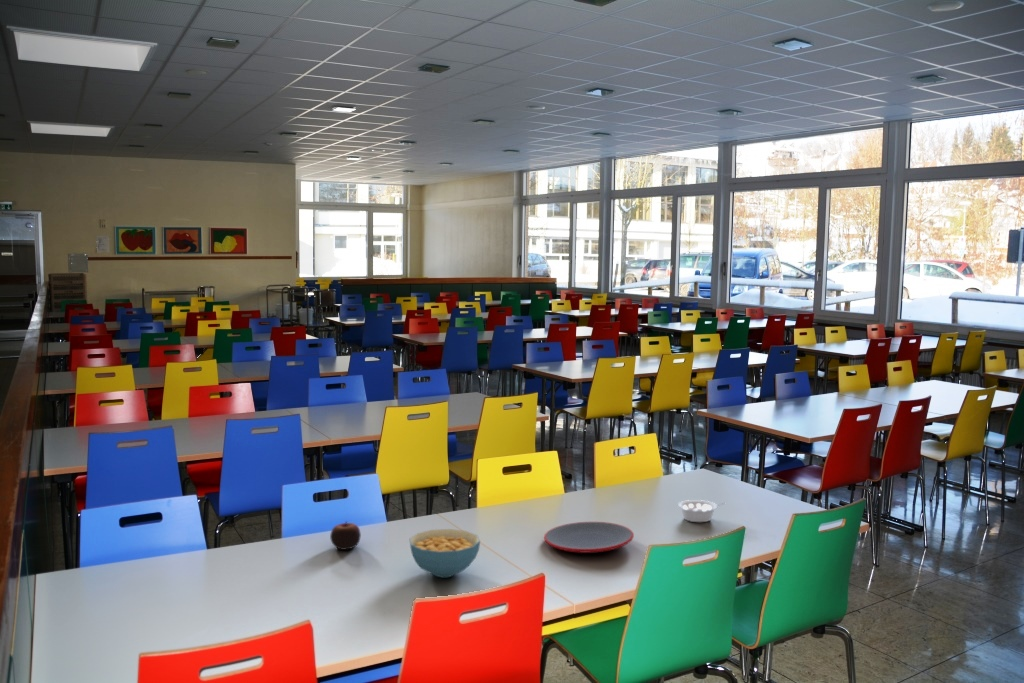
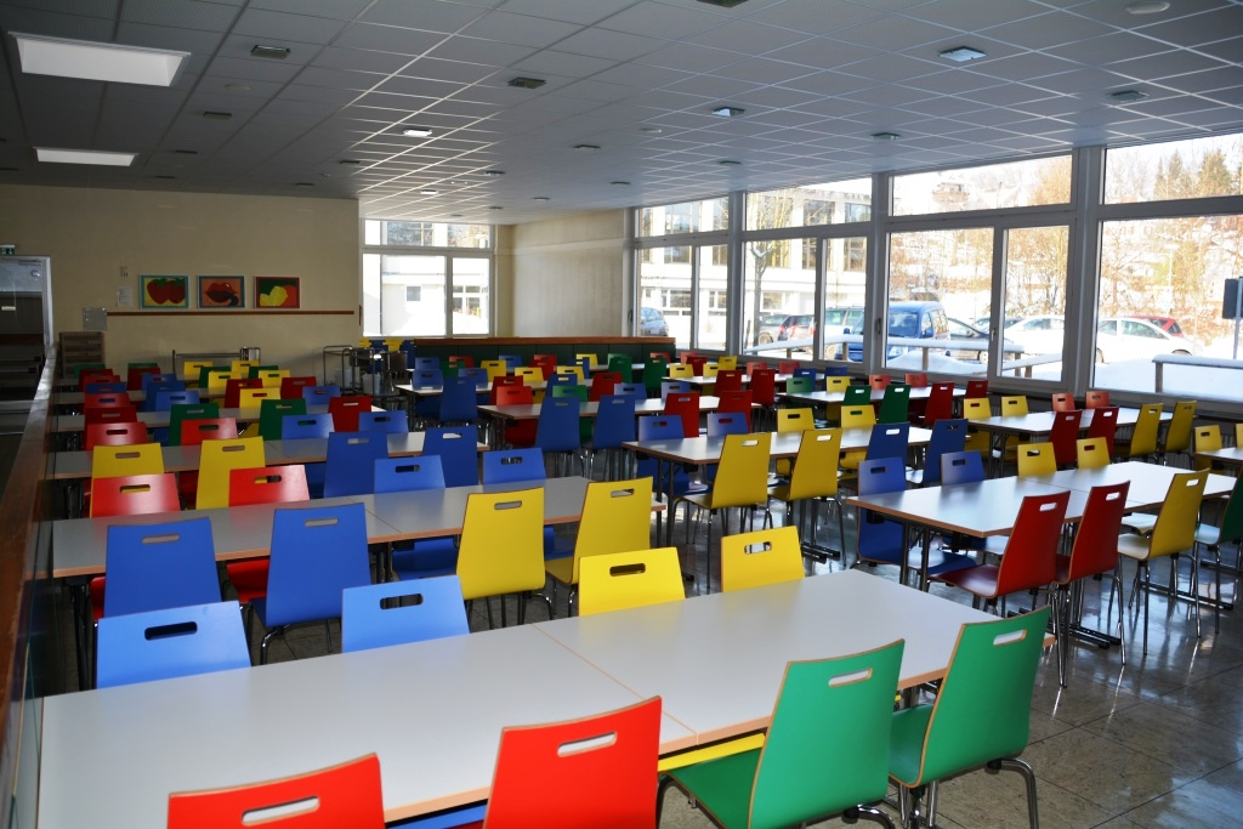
- legume (698, 510)
- apple (345, 534)
- cereal bowl (444, 556)
- plate (588, 537)
